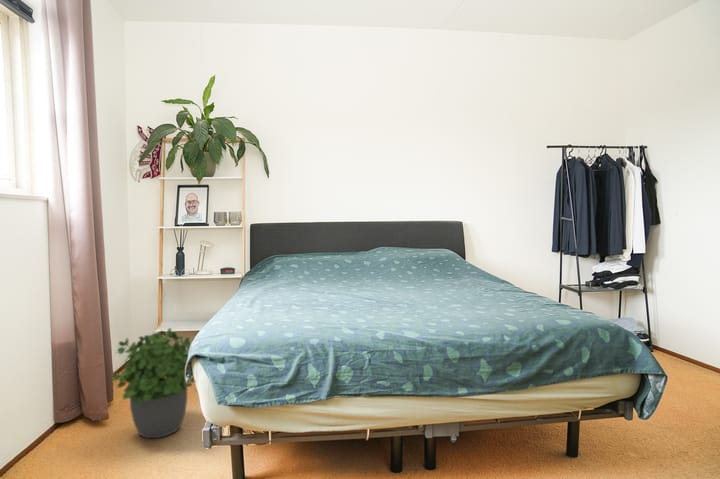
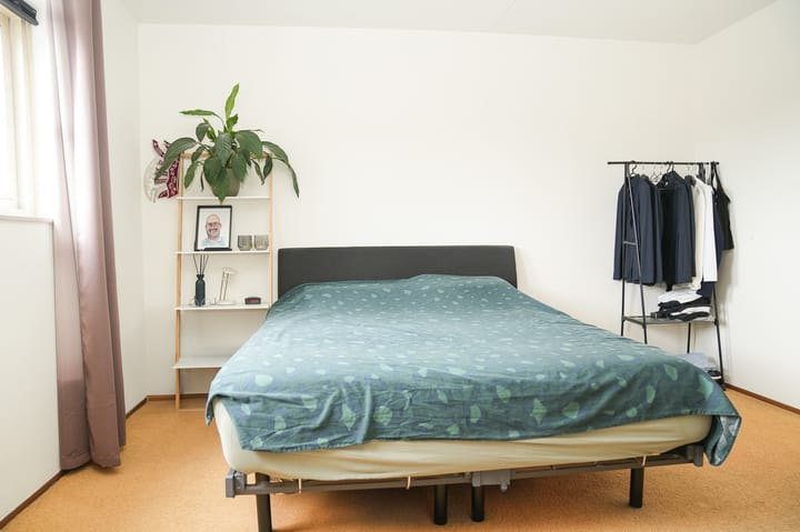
- potted plant (160, 380)
